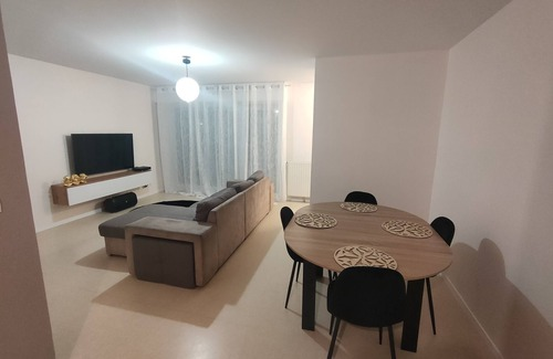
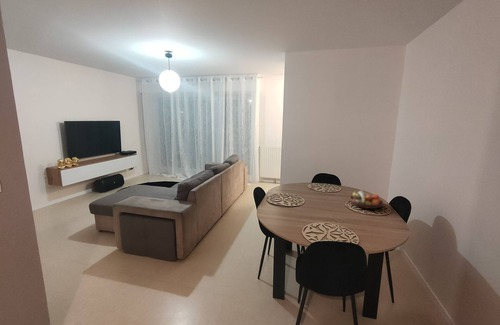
+ fruit bowl (366, 198)
